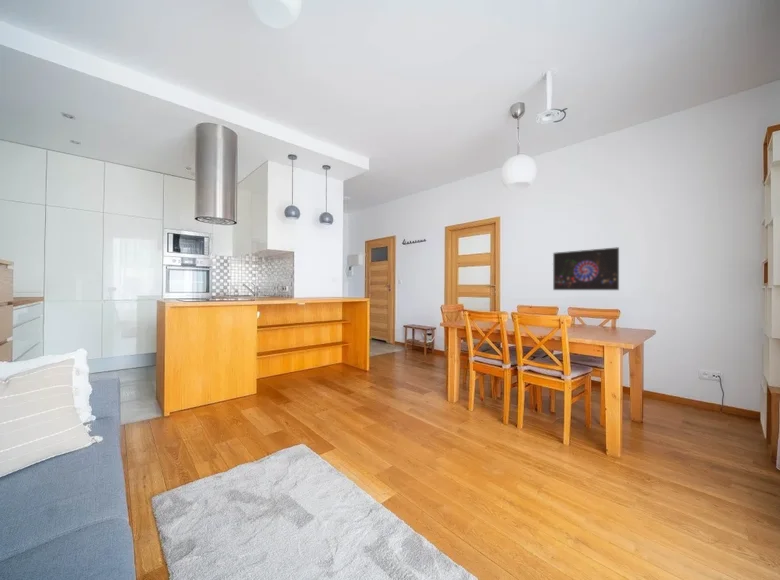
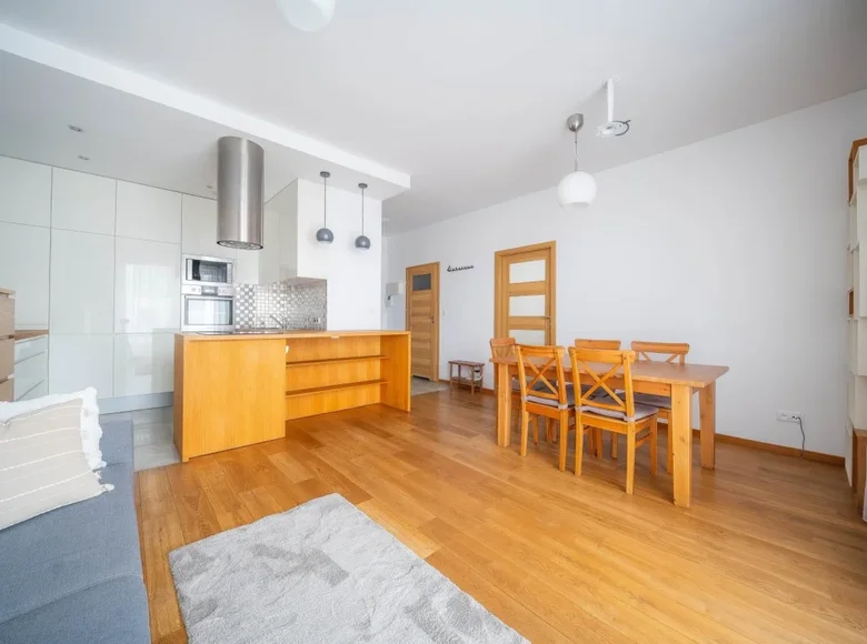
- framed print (583, 270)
